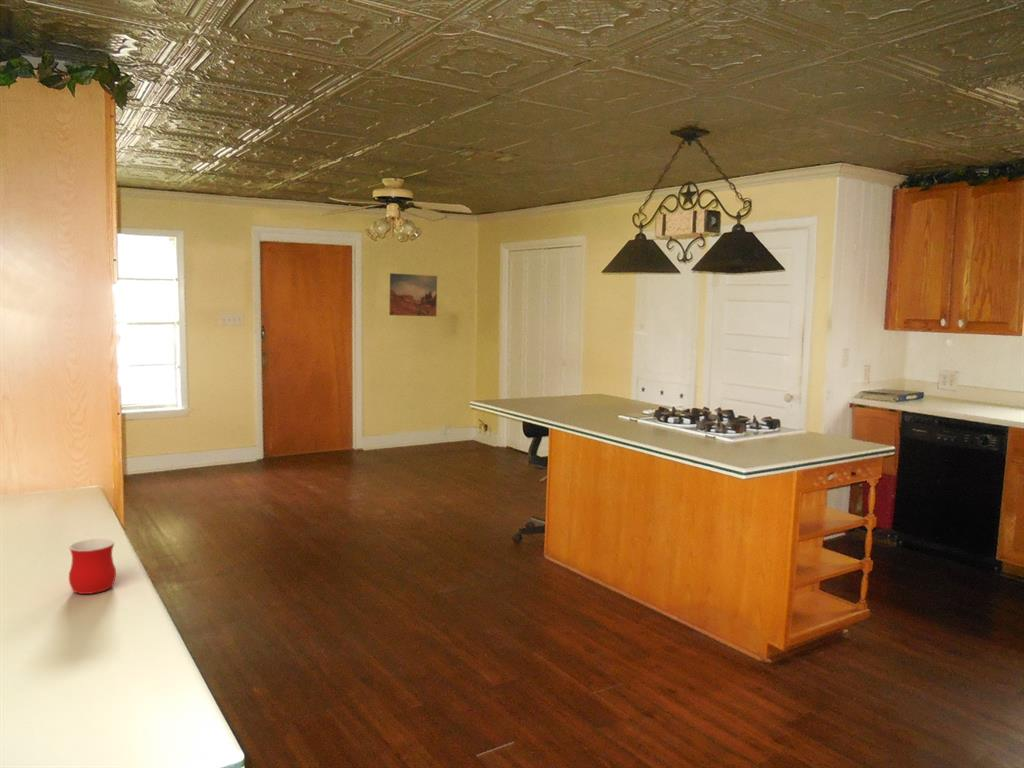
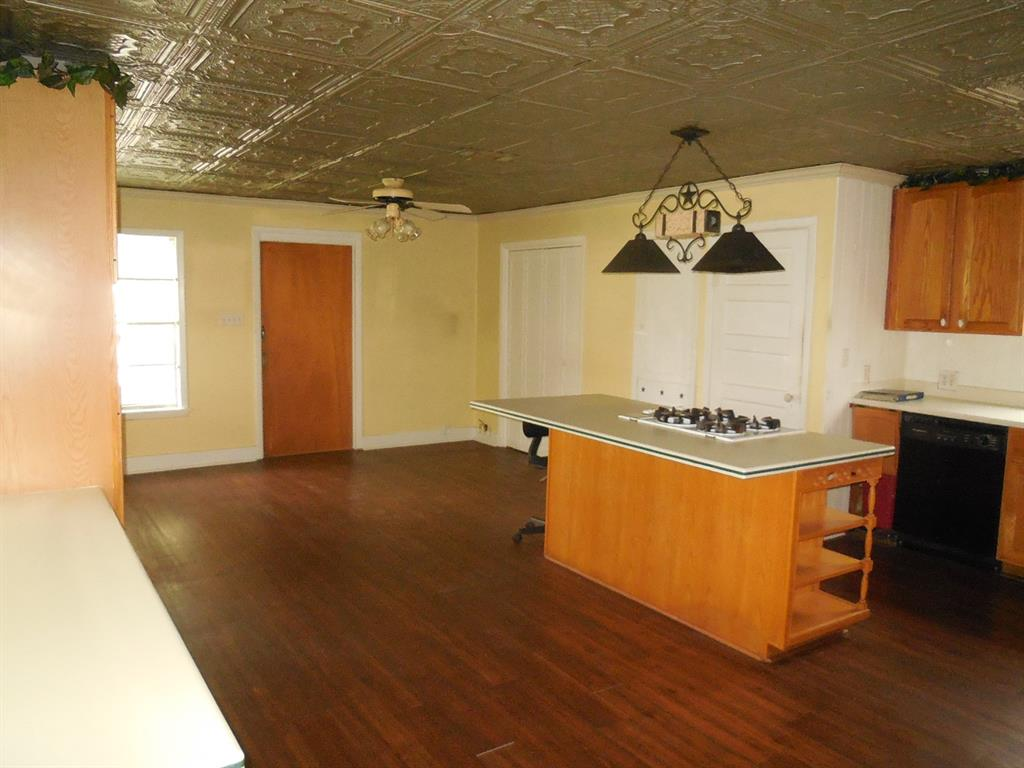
- mug (92, 564)
- wall art (413, 295)
